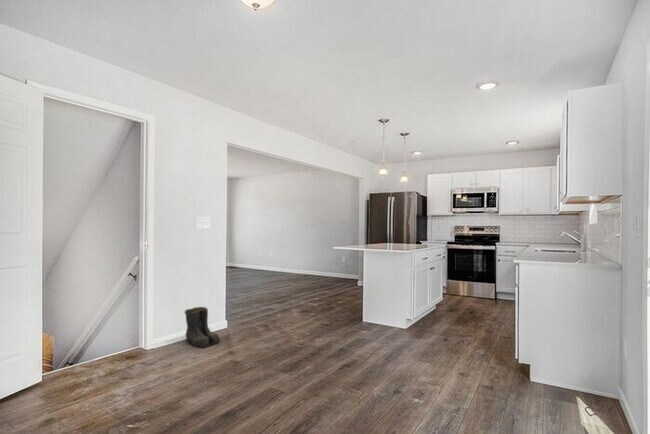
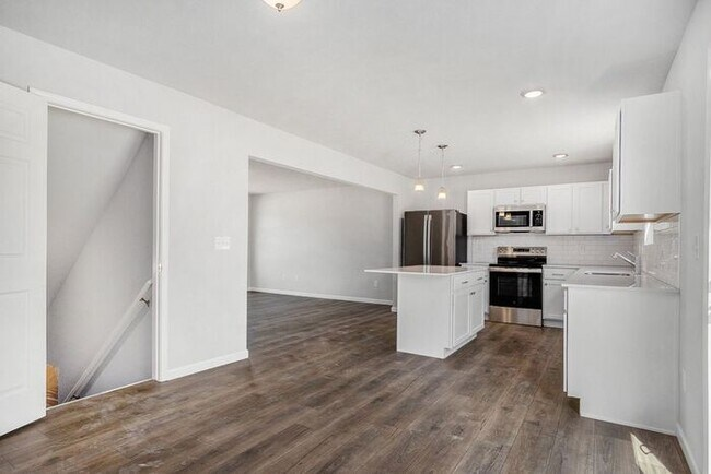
- boots (201, 325)
